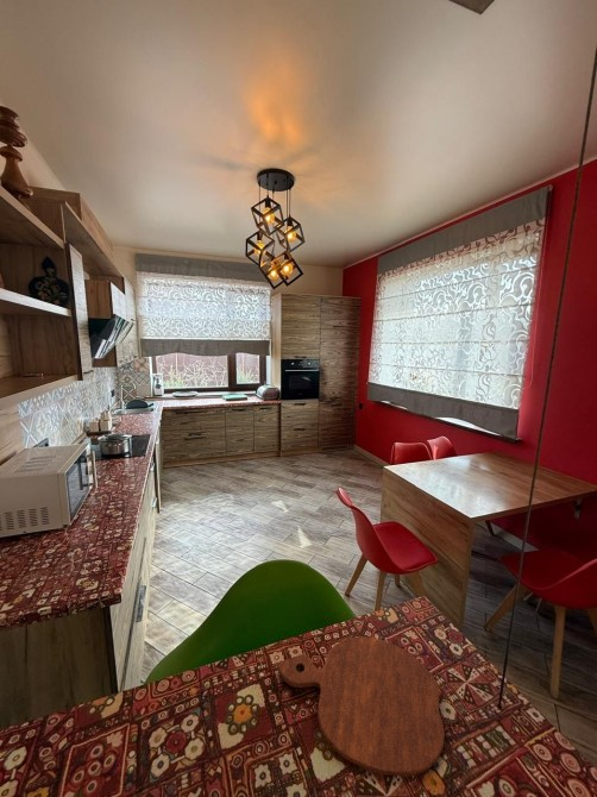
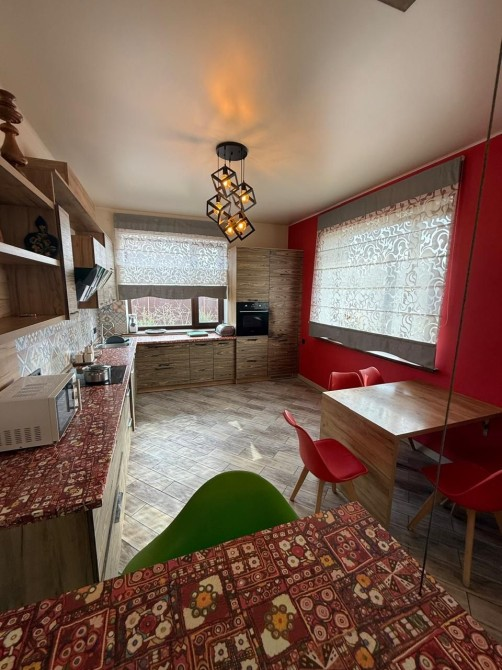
- cutting board (353, 688)
